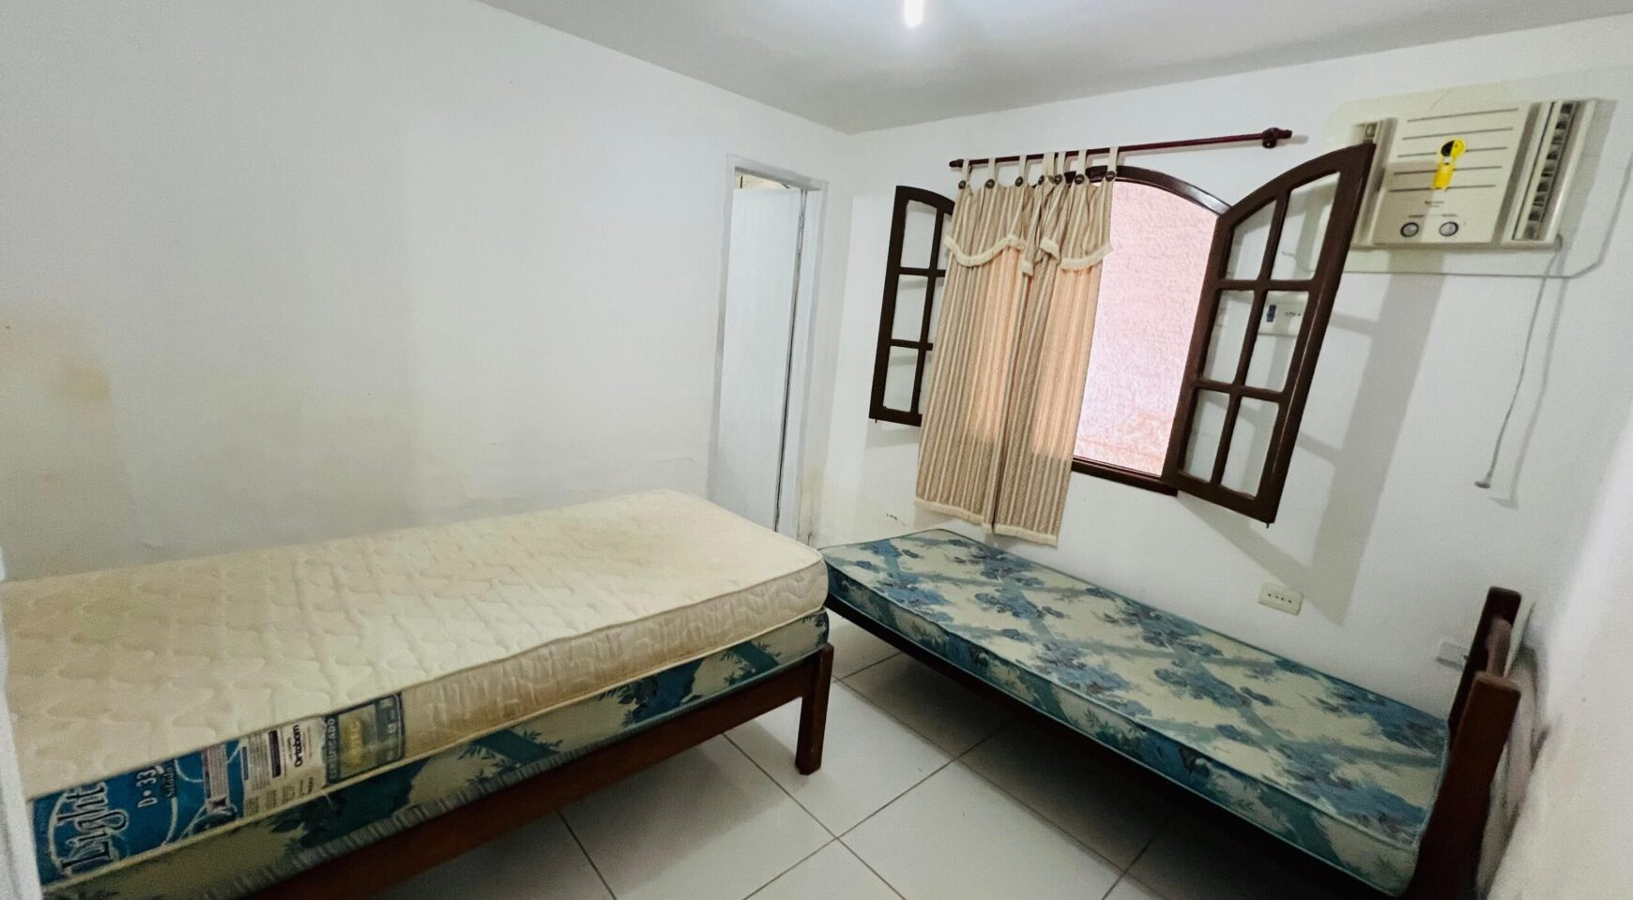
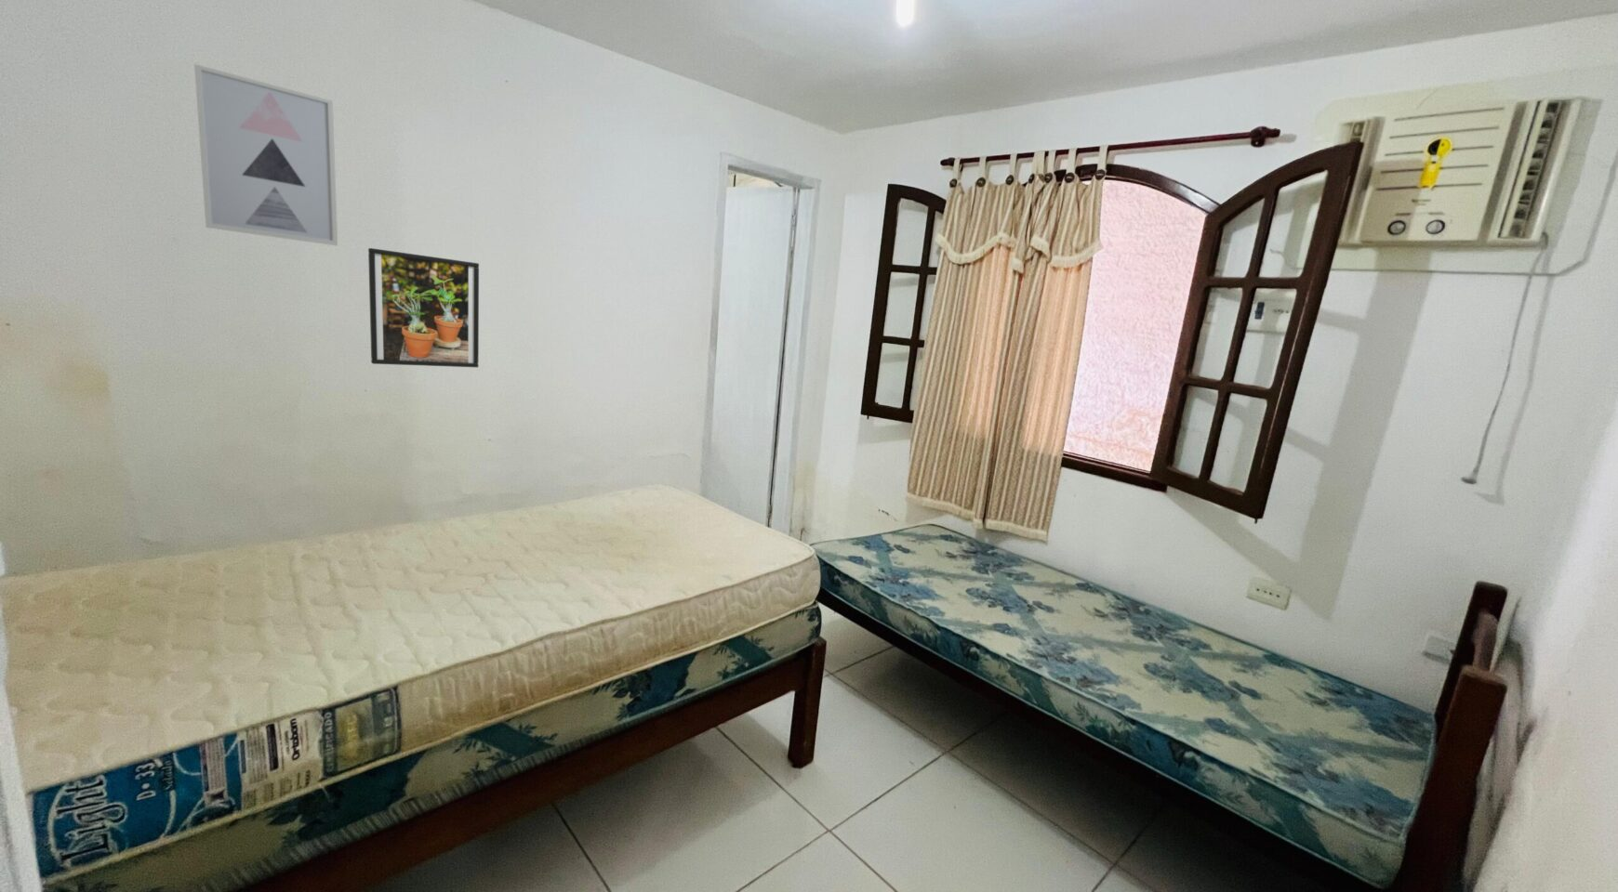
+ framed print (426, 311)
+ wall art (270, 161)
